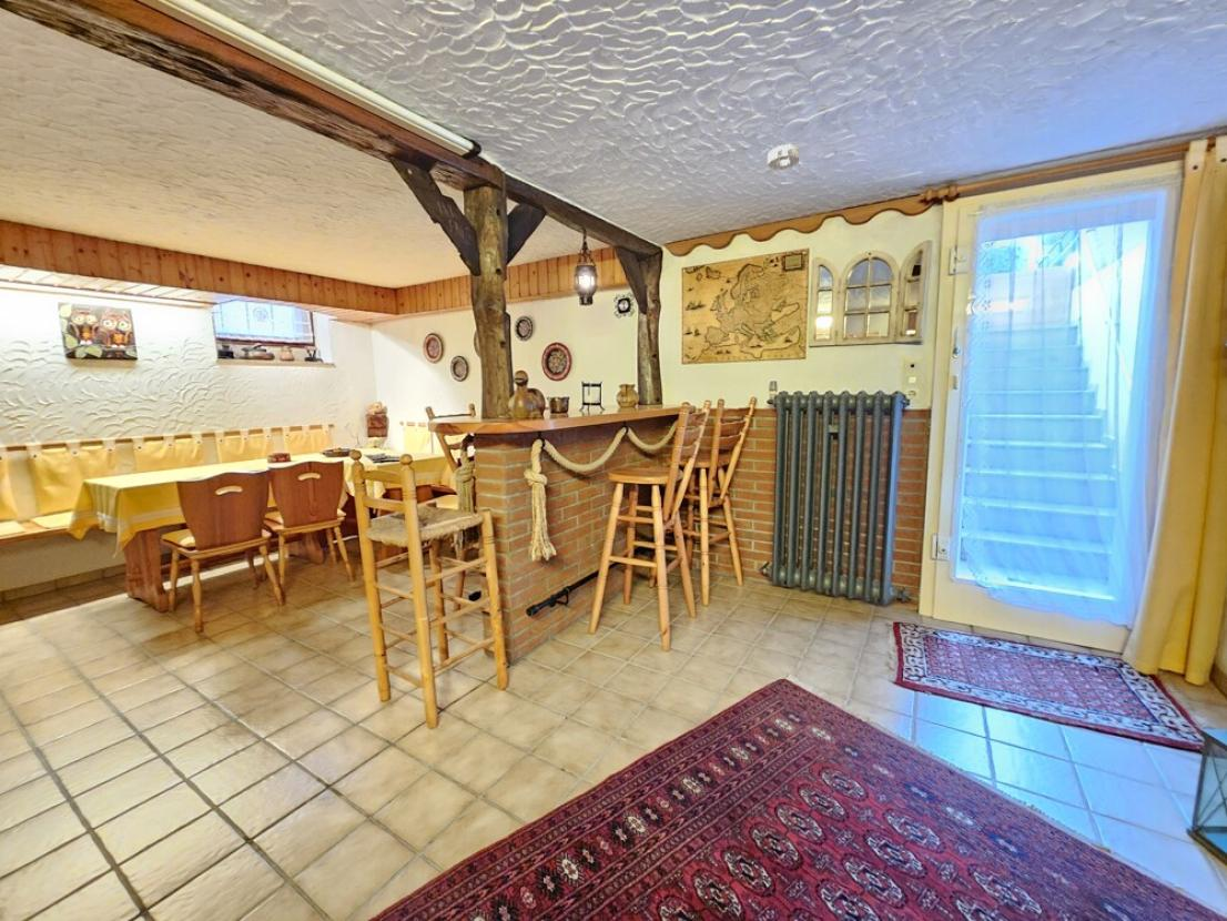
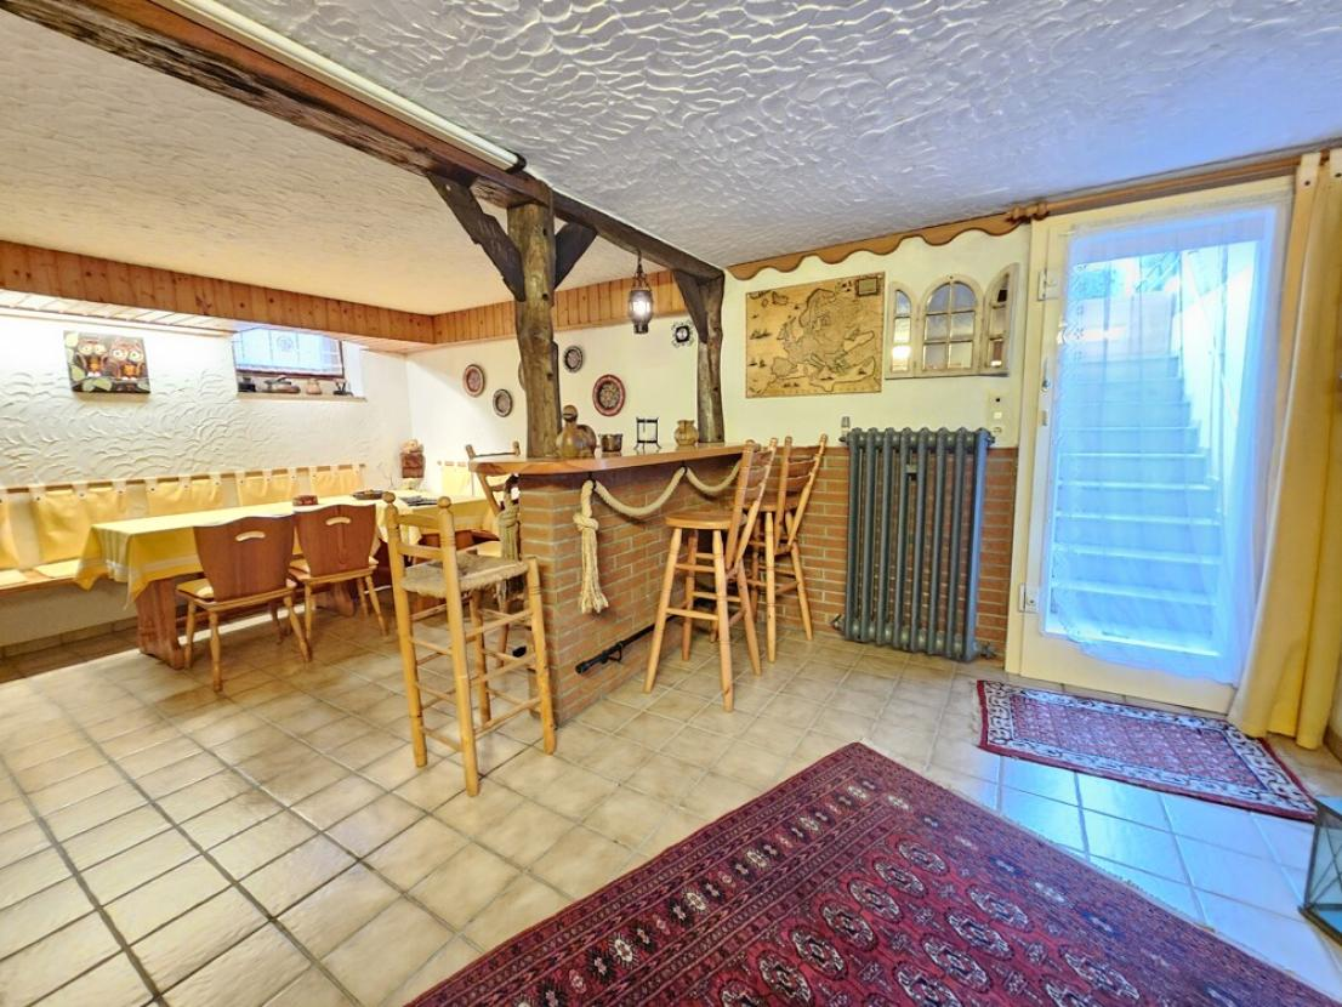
- smoke detector (783, 156)
